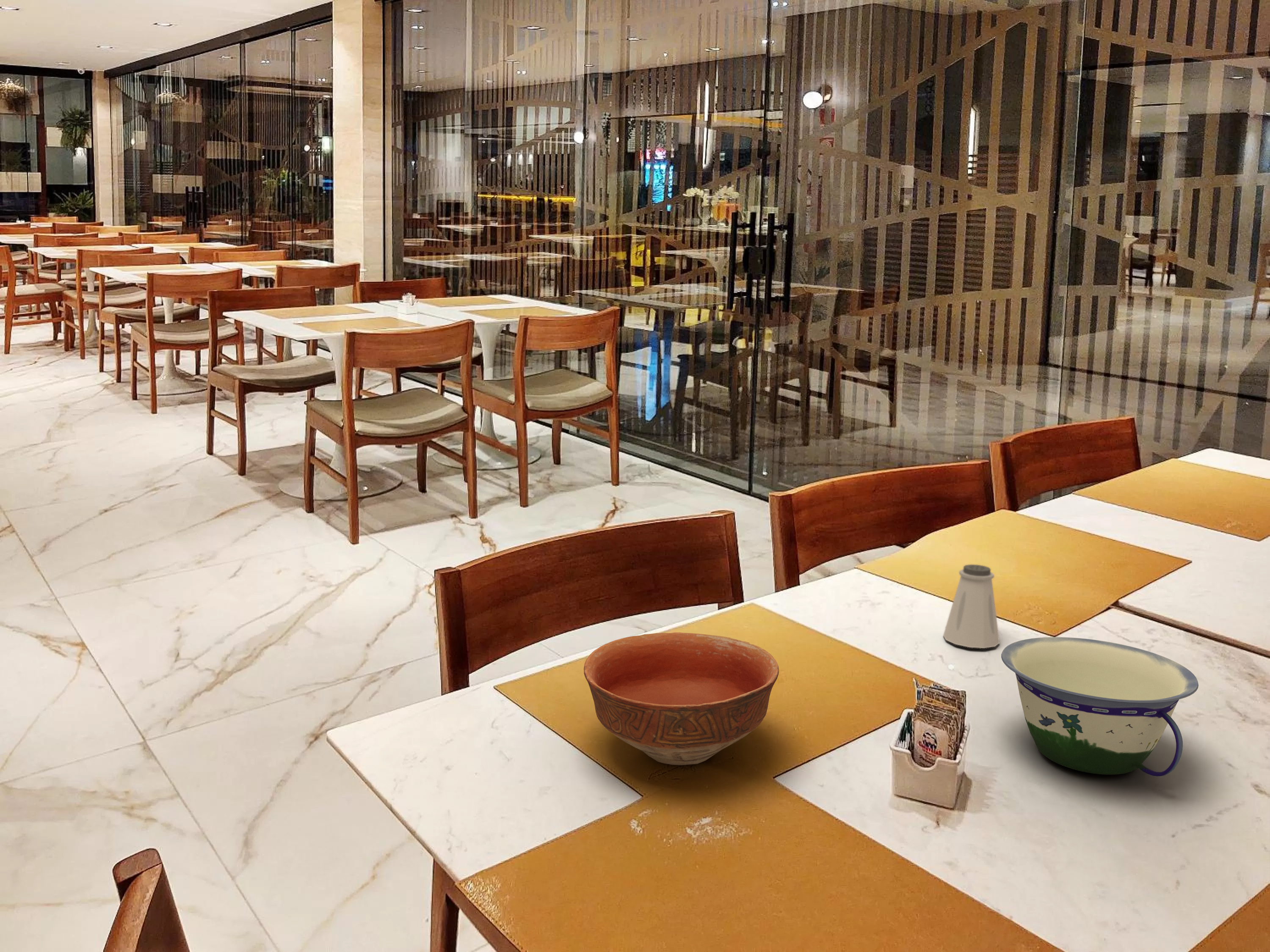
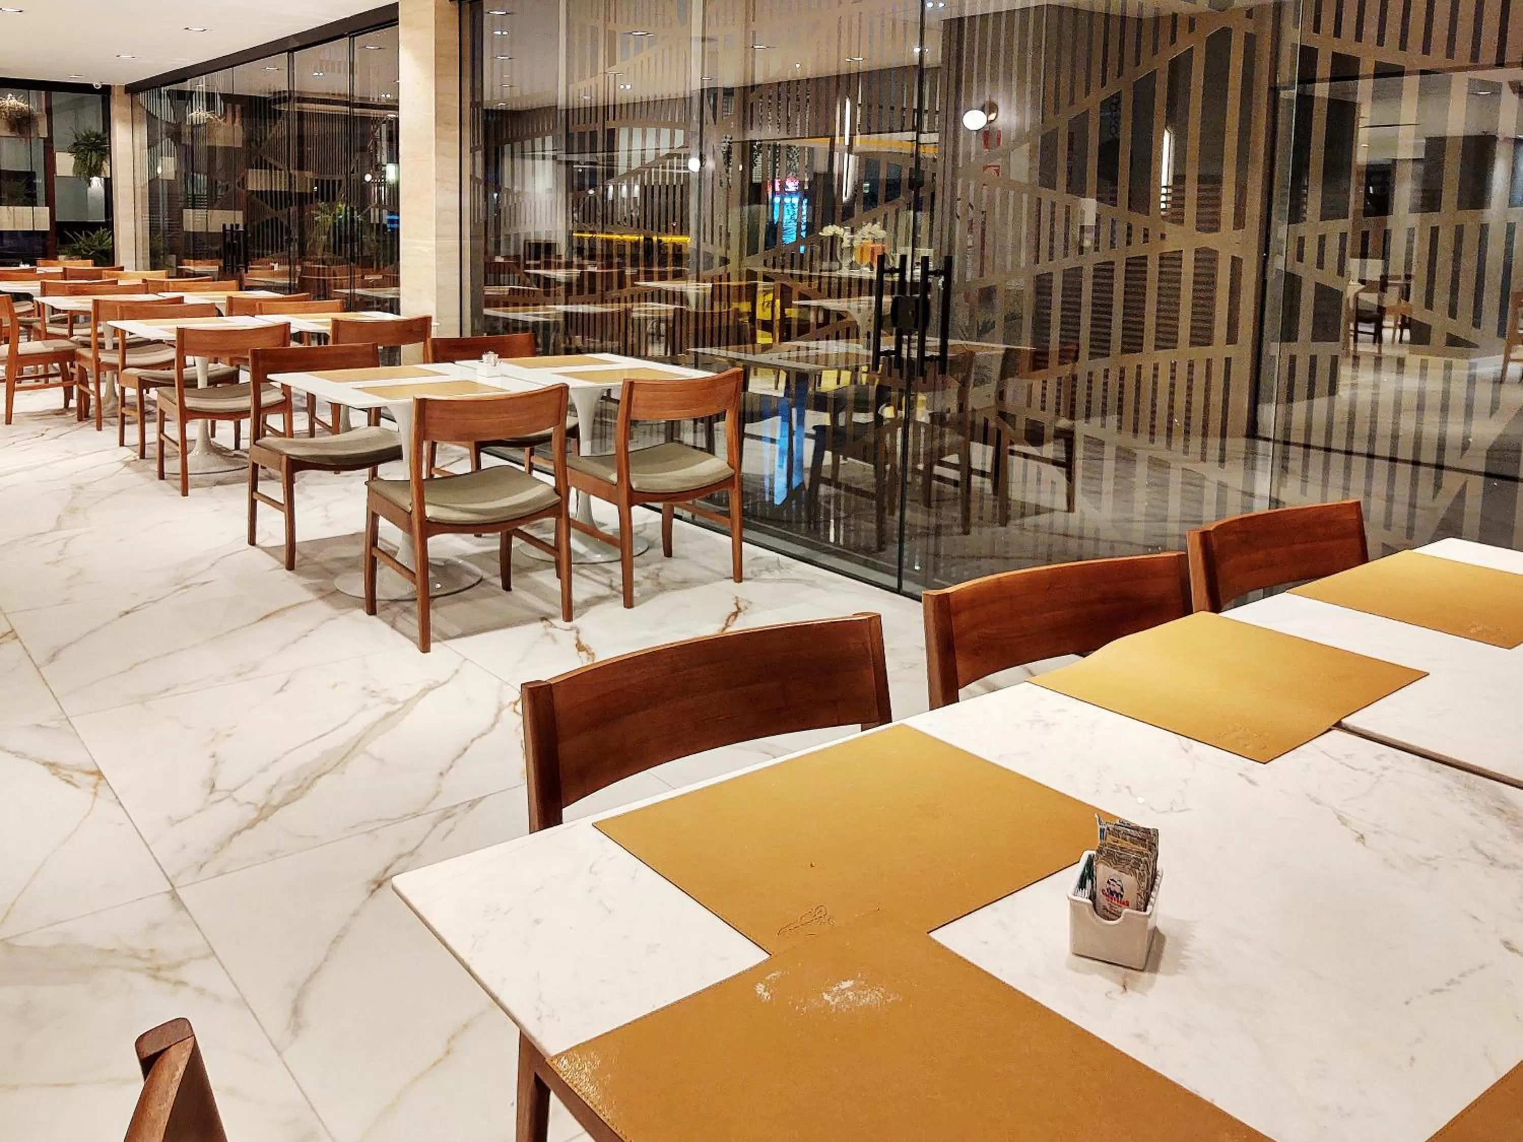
- bowl (679, 706)
- saltshaker (974, 603)
- bowl (1095, 713)
